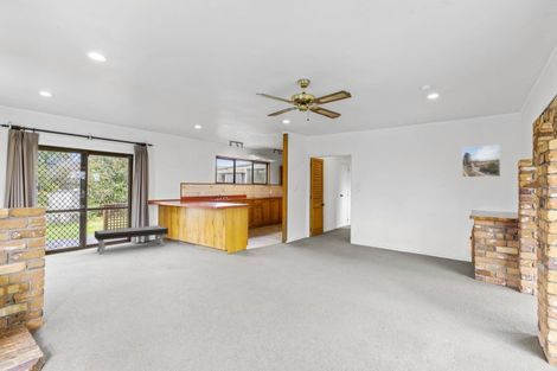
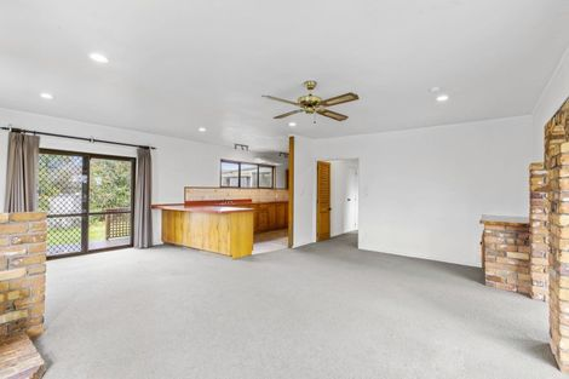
- bench (132, 236)
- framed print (480, 161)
